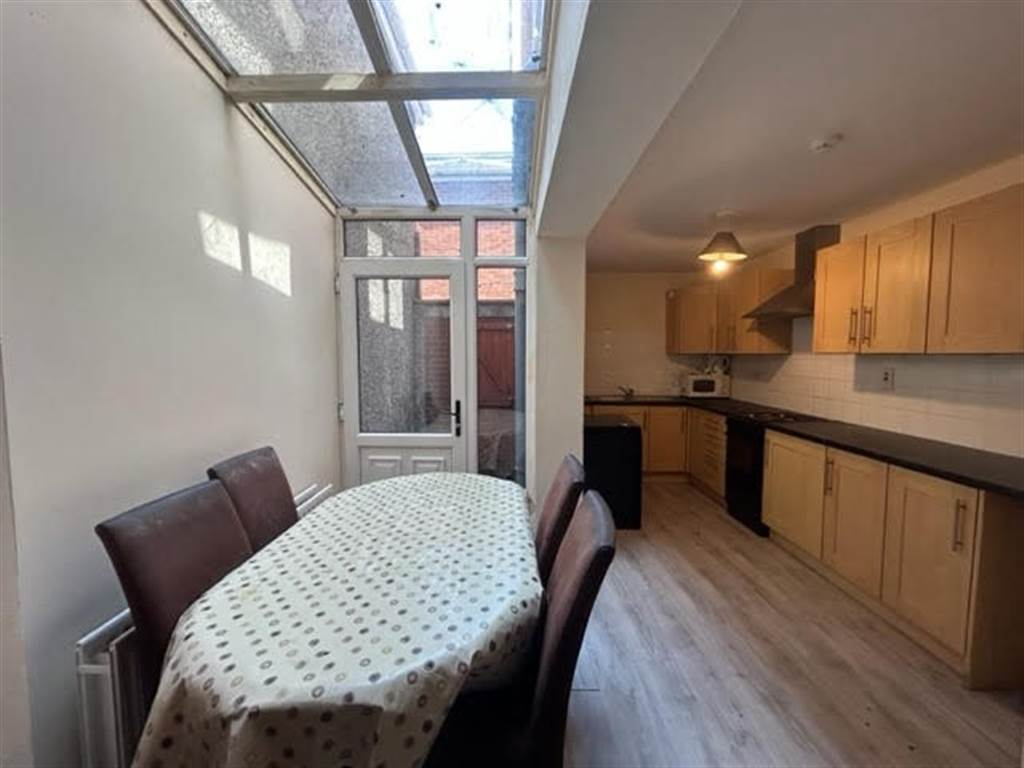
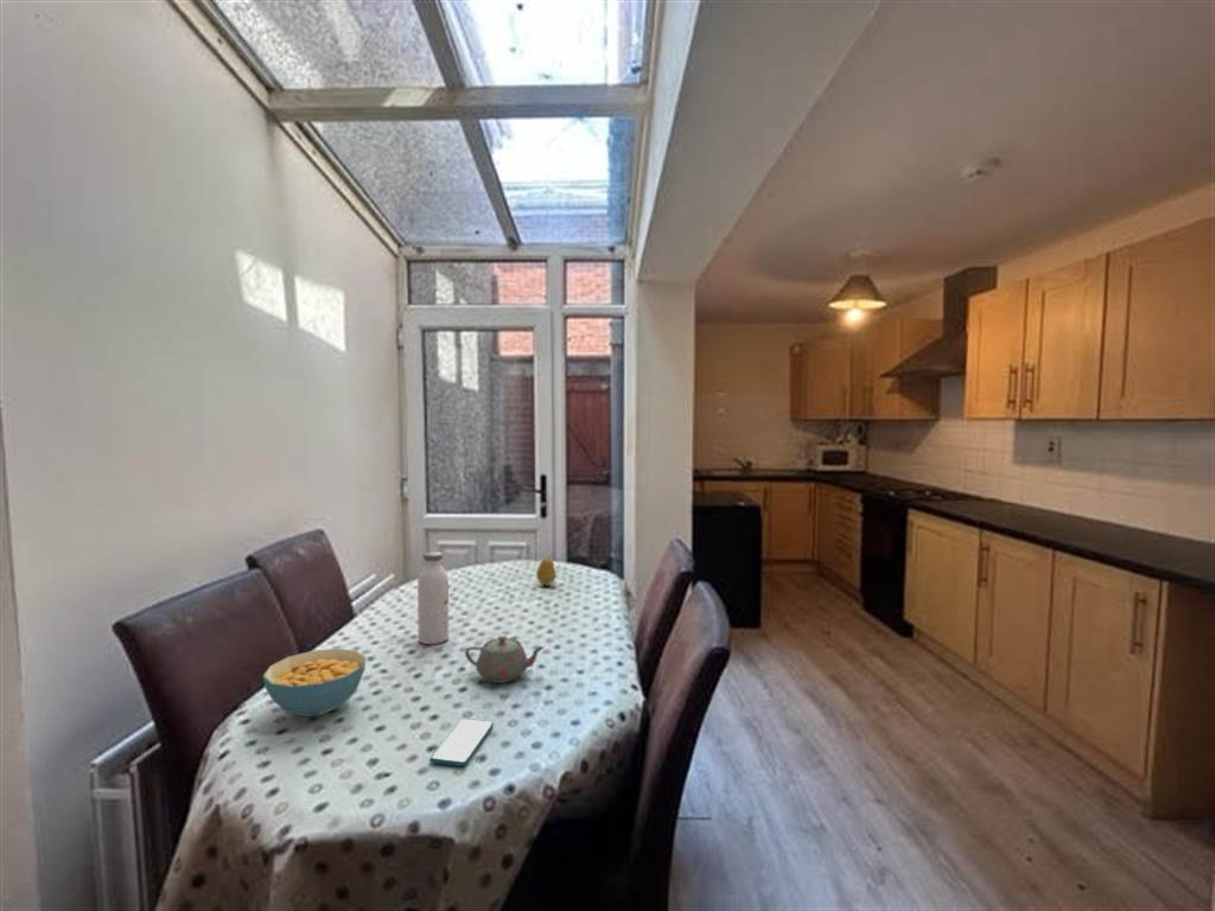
+ smartphone (463, 740)
+ fruit (546, 569)
+ teapot (504, 656)
+ cereal bowl (317, 688)
+ water bottle (433, 595)
